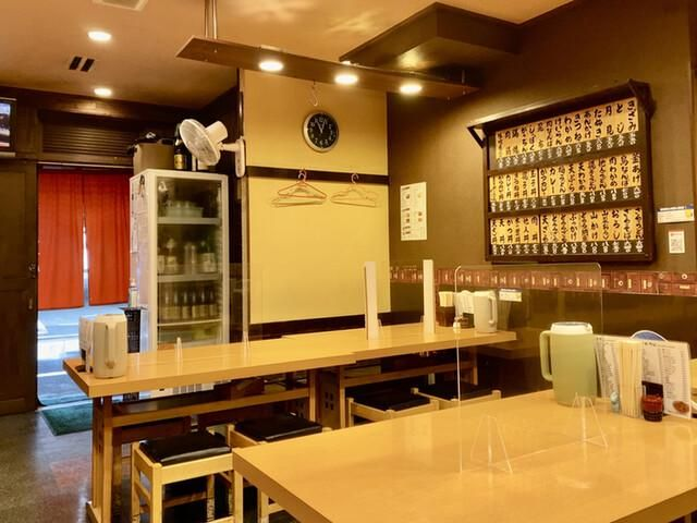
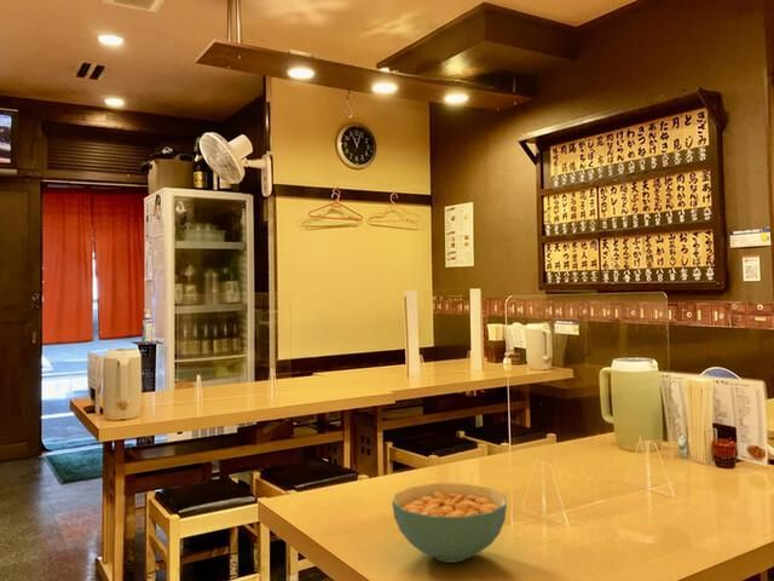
+ cereal bowl (449, 527)
